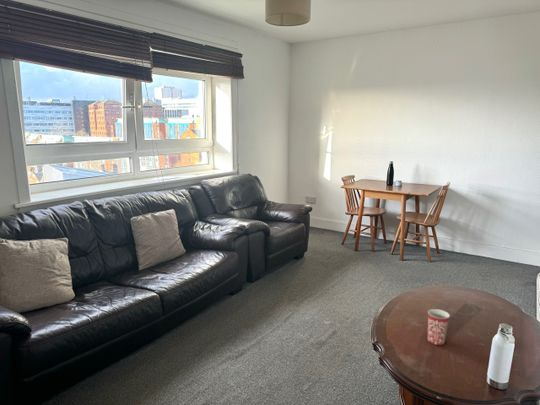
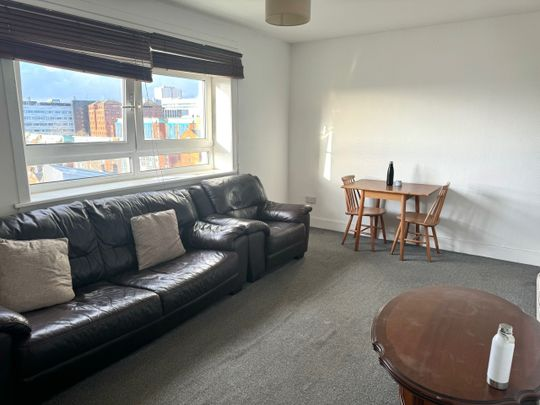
- mug (437, 325)
